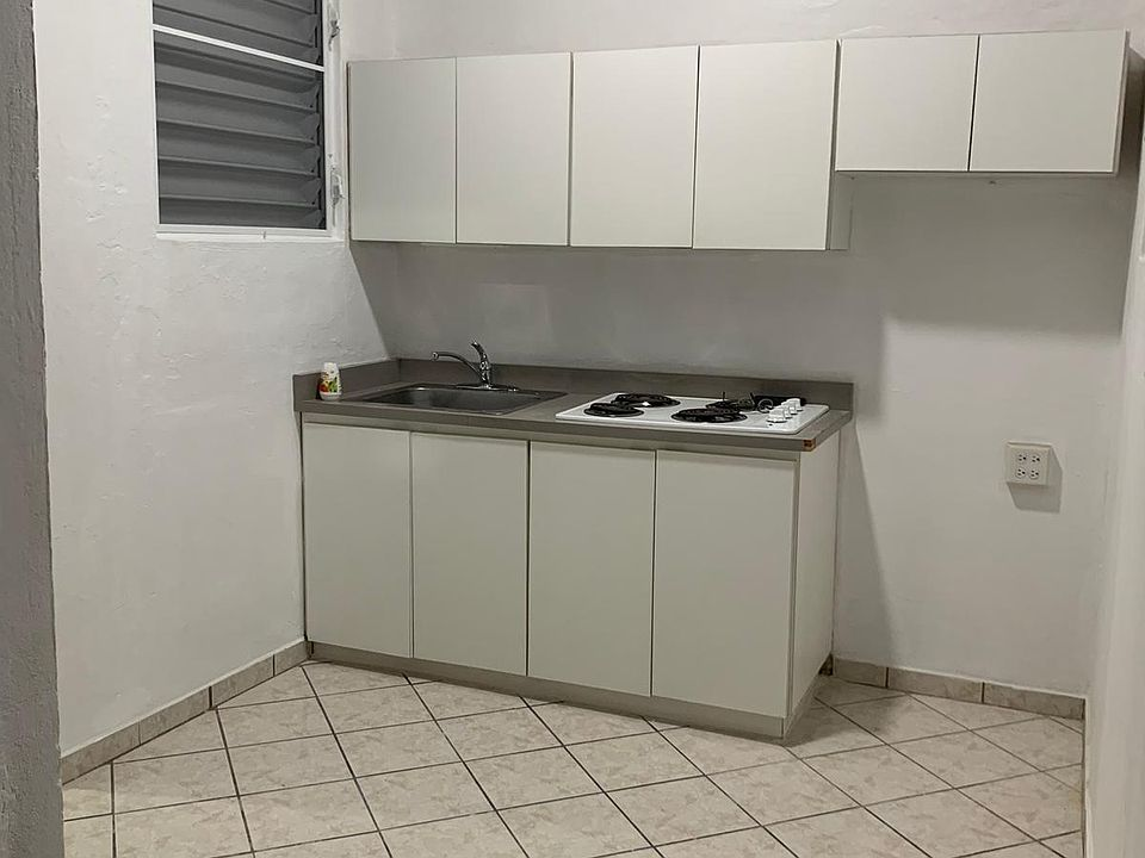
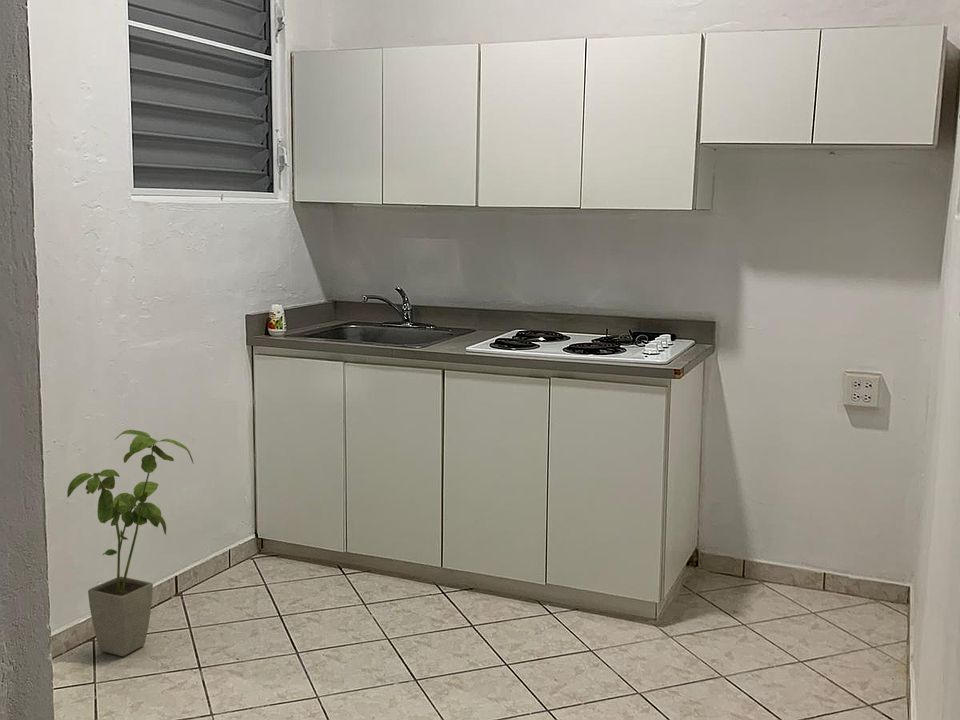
+ house plant (135, 538)
